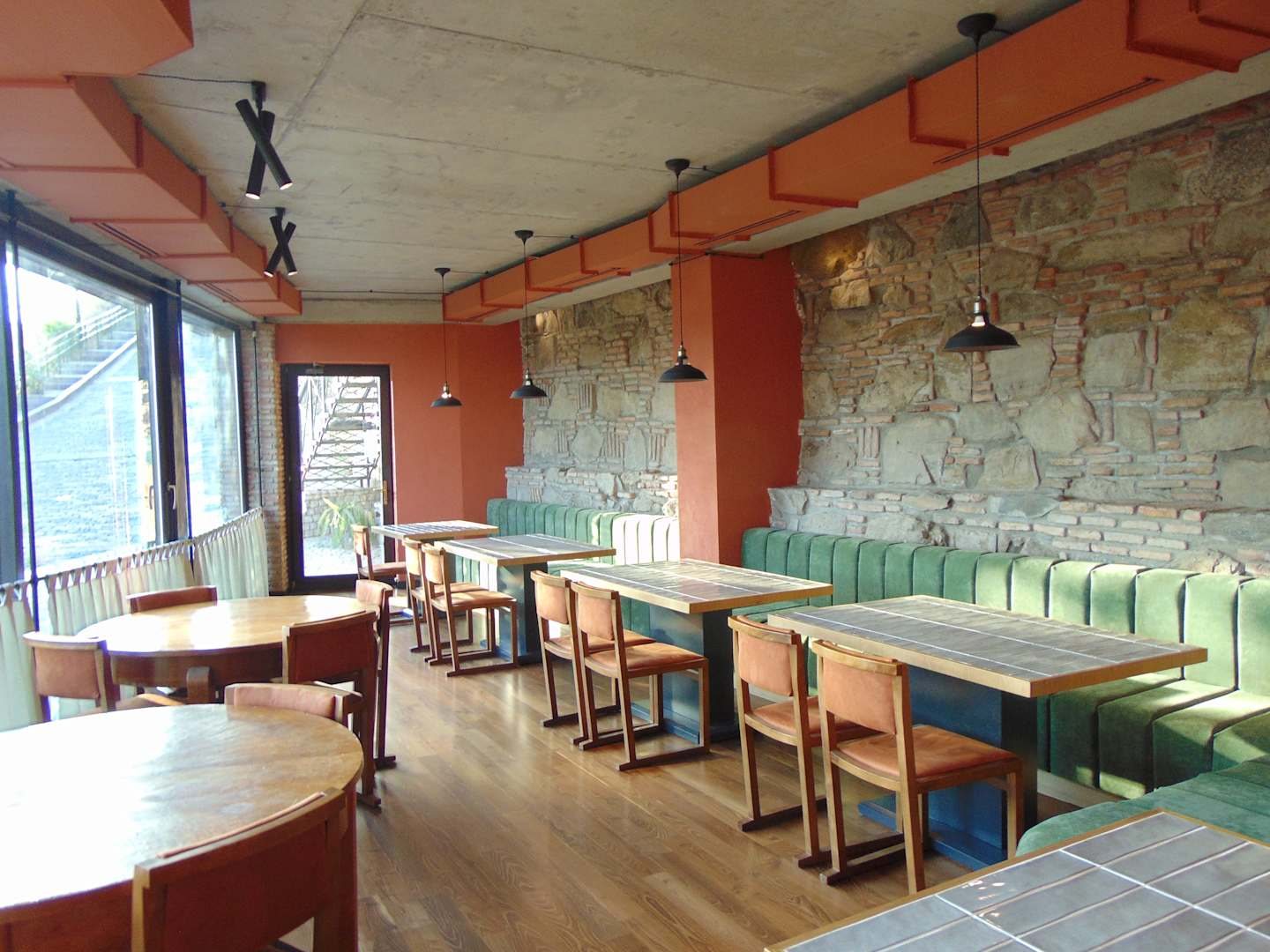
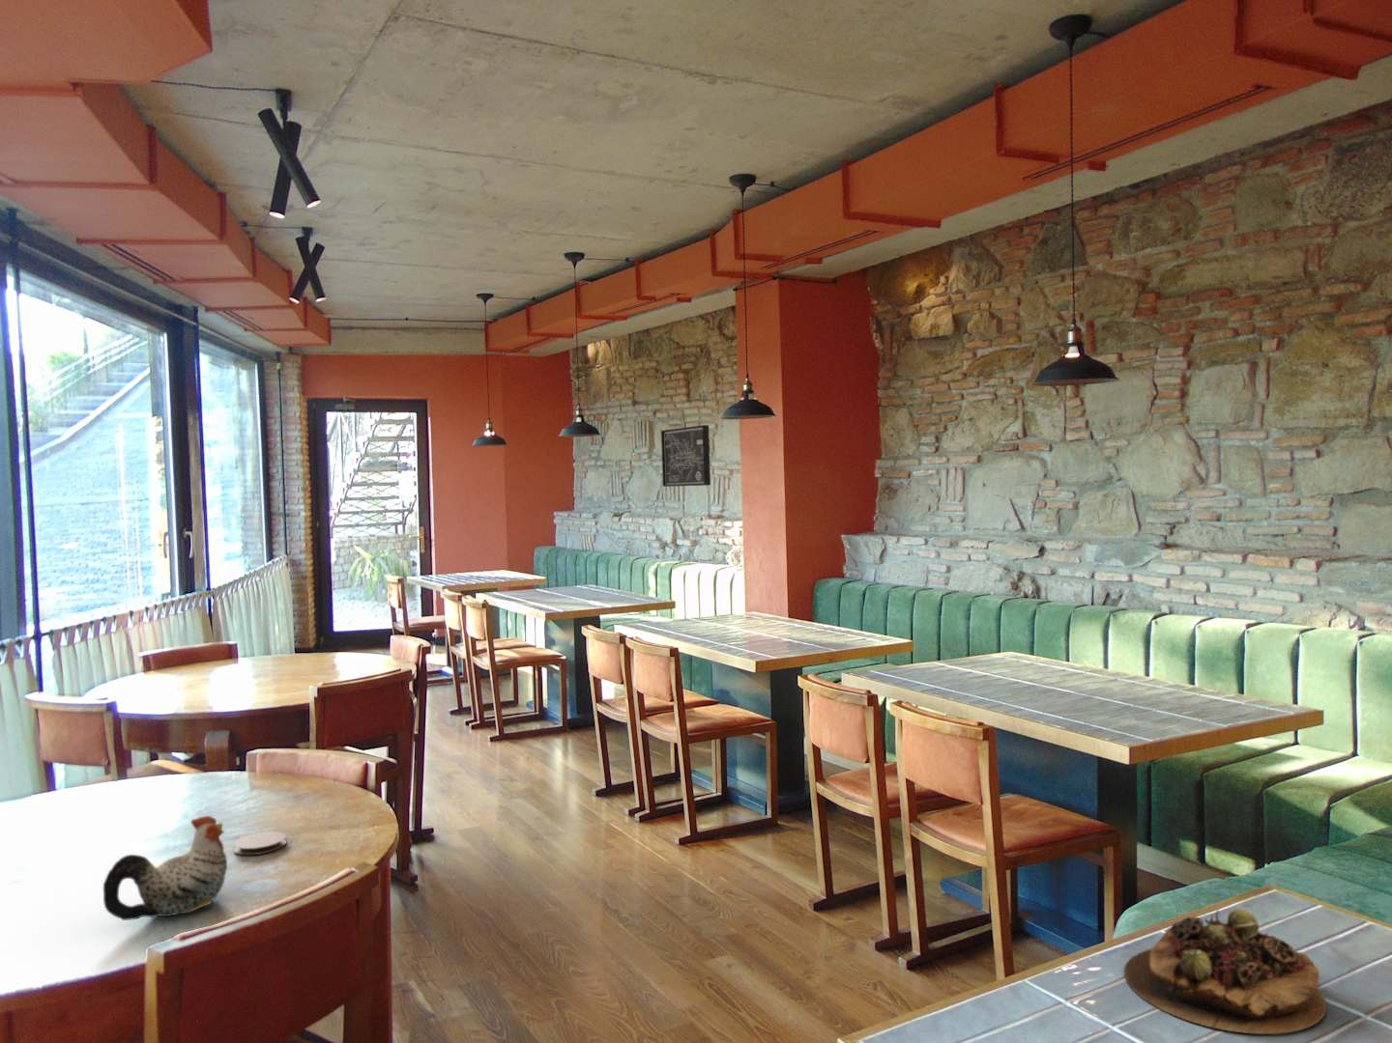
+ chicken figurine (168, 870)
+ succulent plant (1221, 955)
+ coaster (260, 843)
+ wall art (684, 457)
